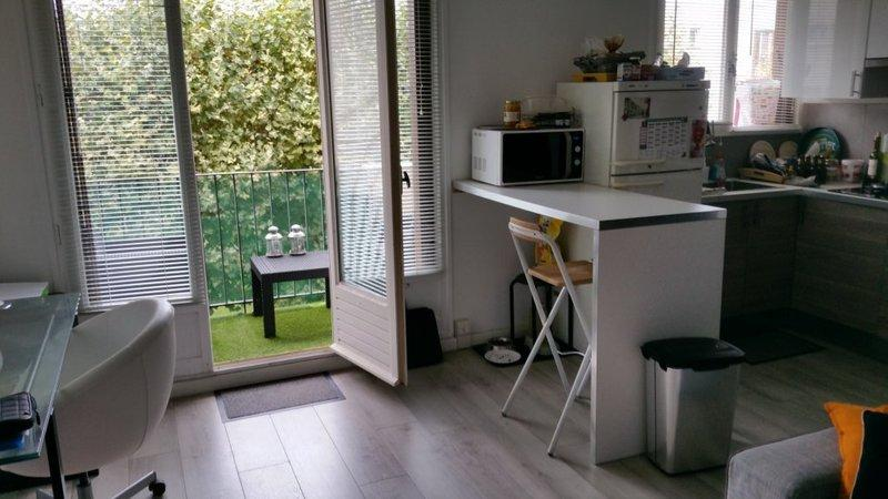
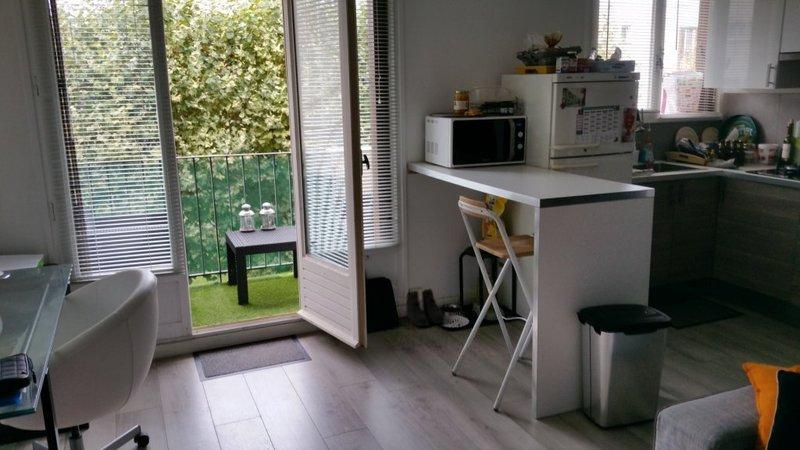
+ boots (424, 305)
